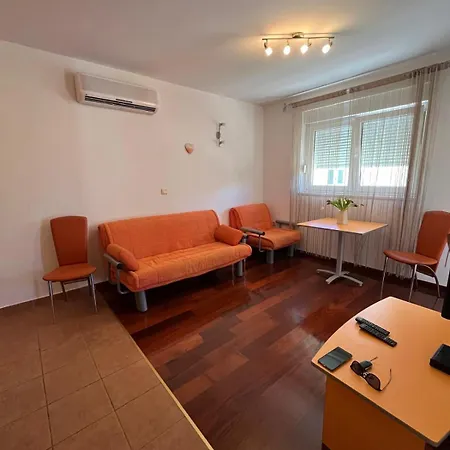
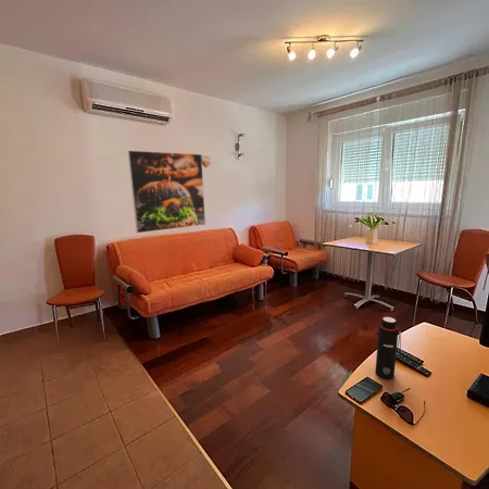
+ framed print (171, 191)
+ water bottle (388, 347)
